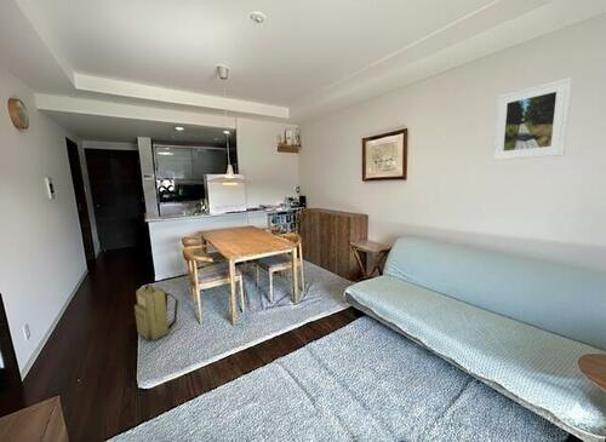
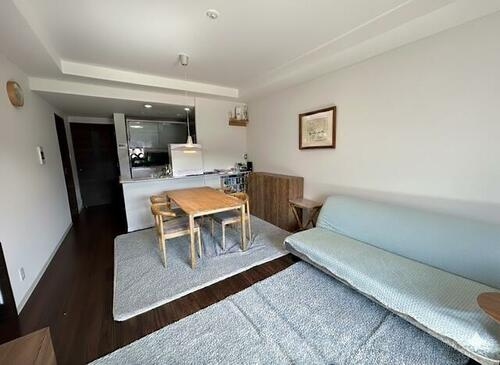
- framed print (527, 124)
- backpack (155, 306)
